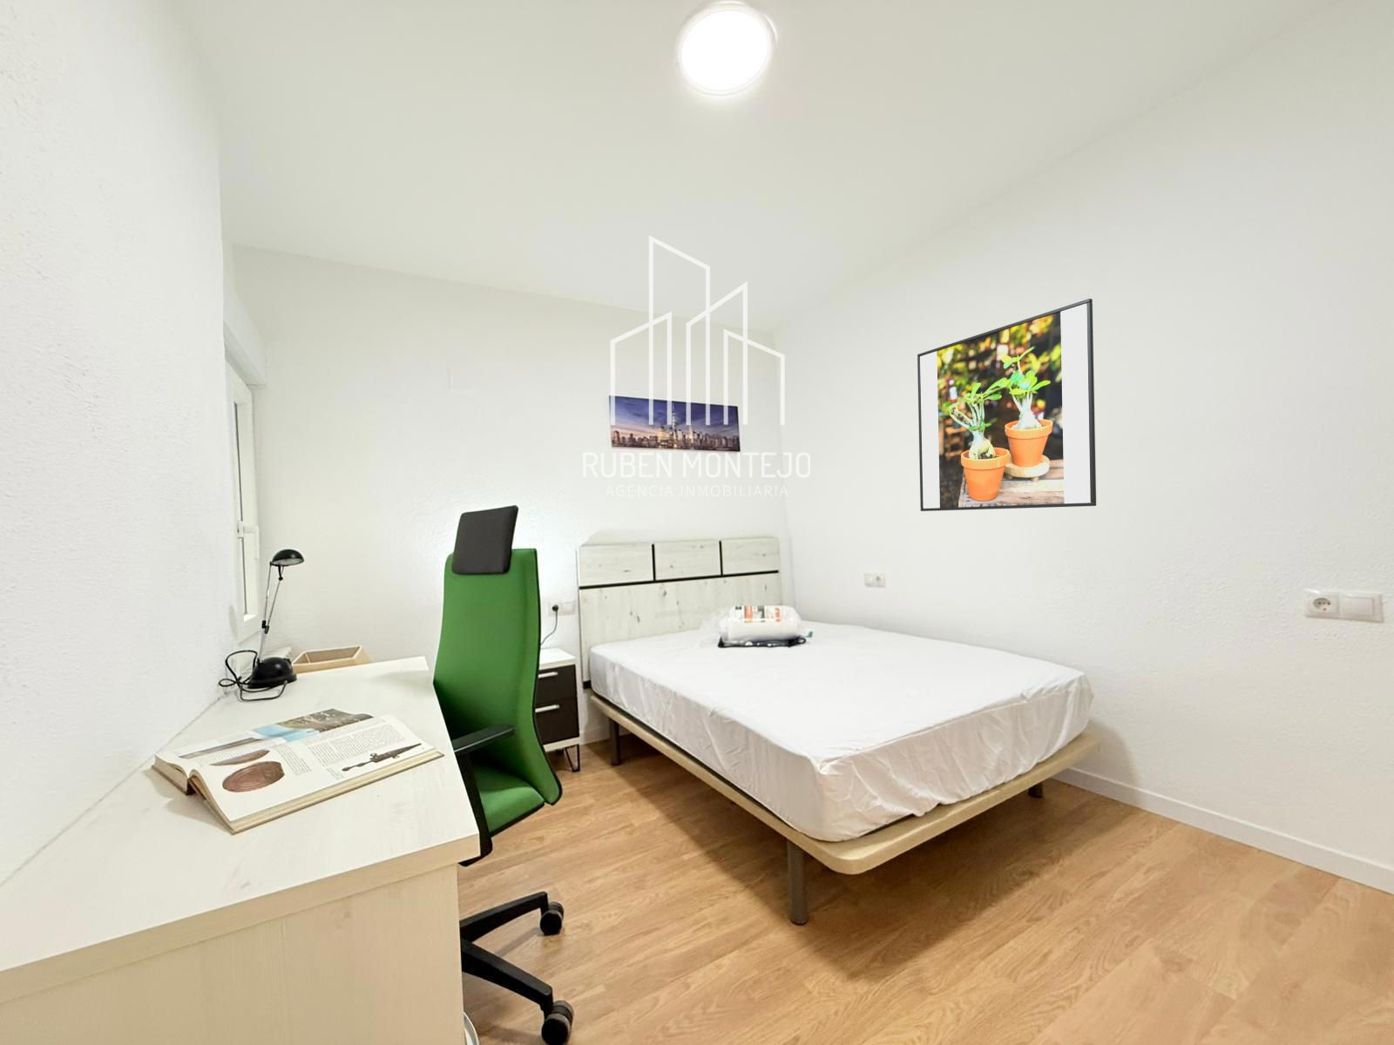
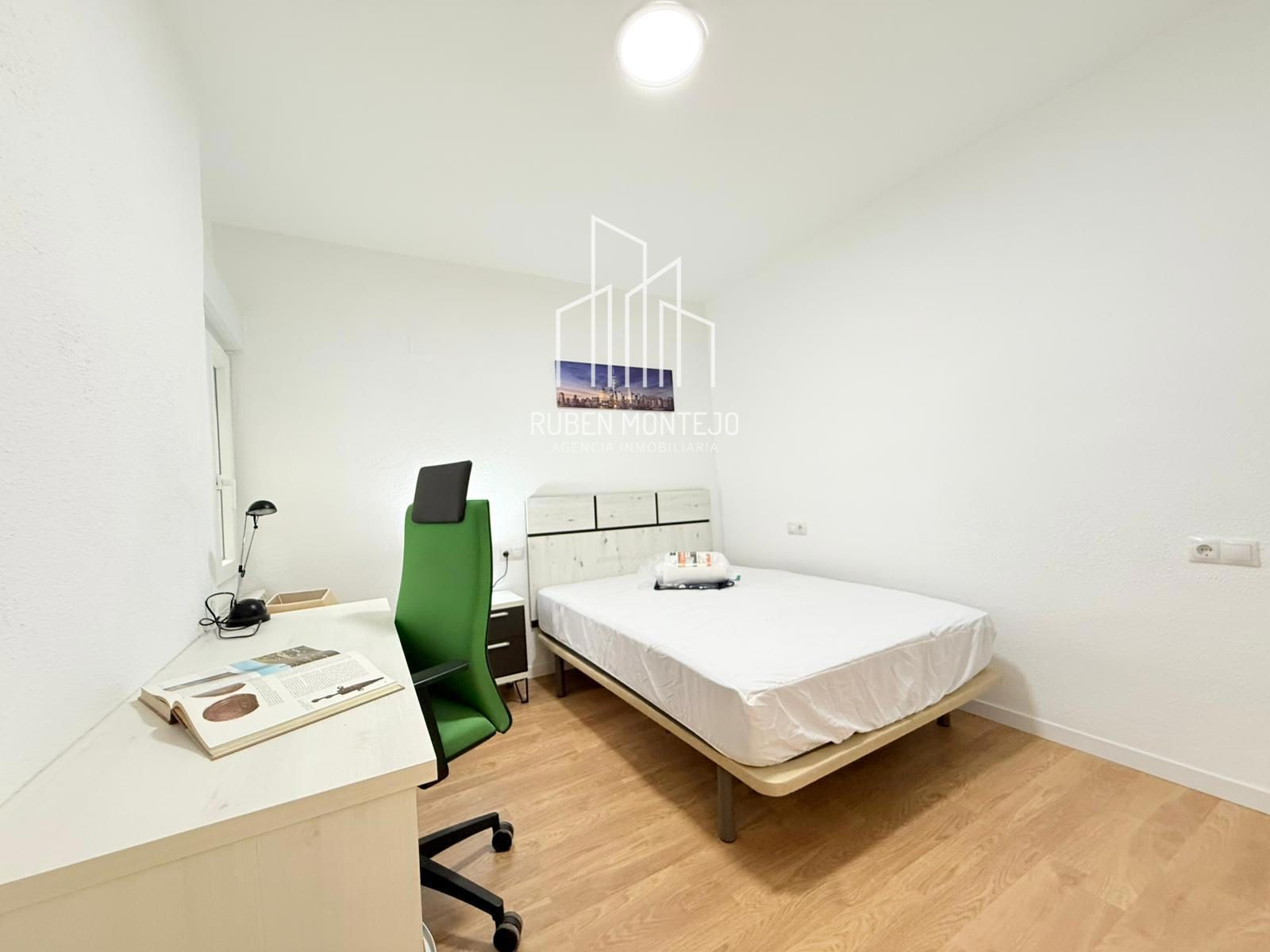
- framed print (994, 419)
